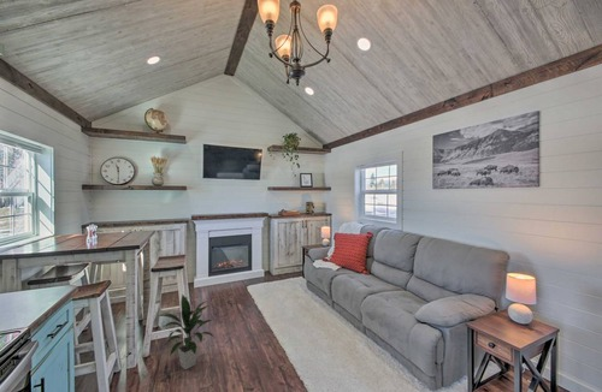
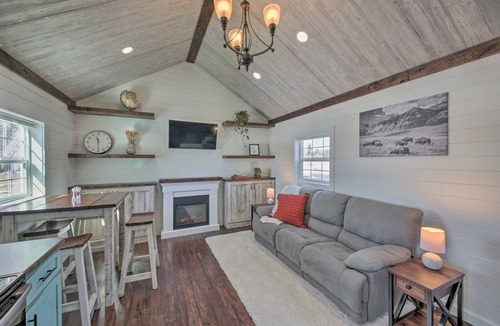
- indoor plant (190, 331)
